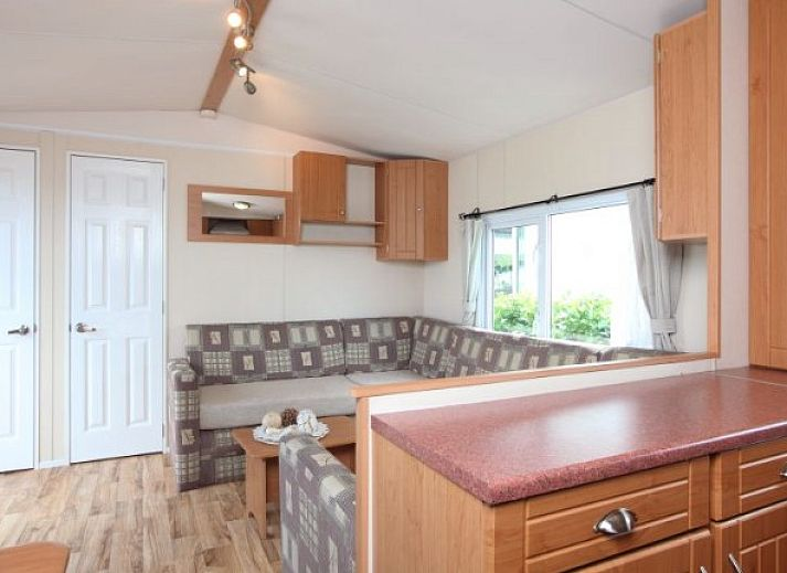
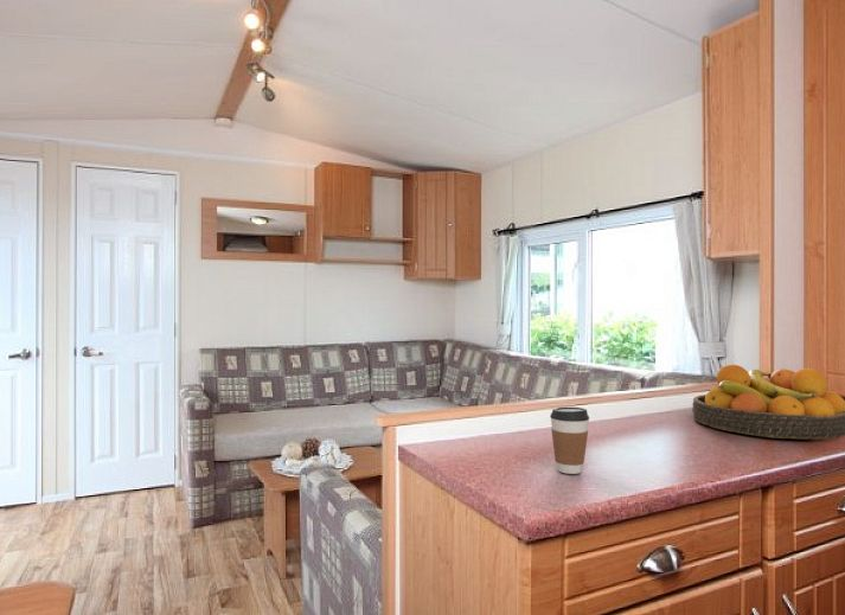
+ coffee cup (569, 440)
+ fruit bowl (766, 395)
